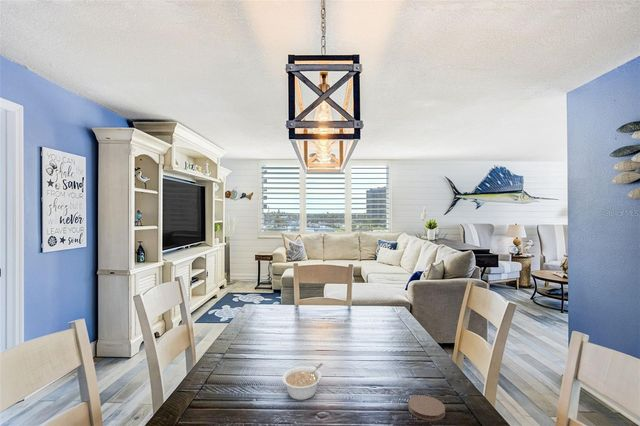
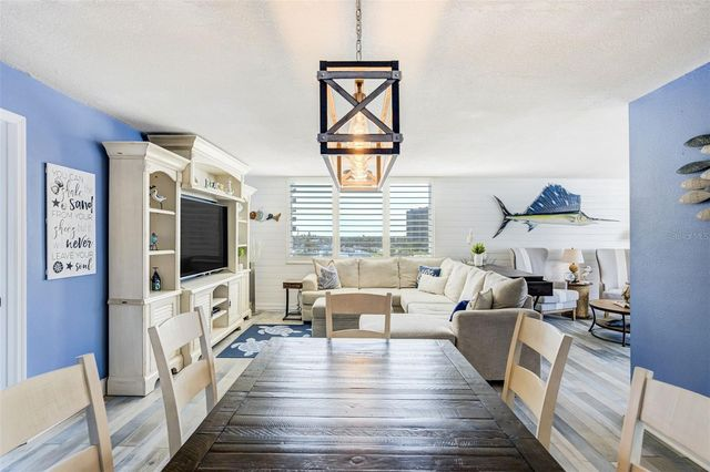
- coaster (426, 407)
- legume (302, 381)
